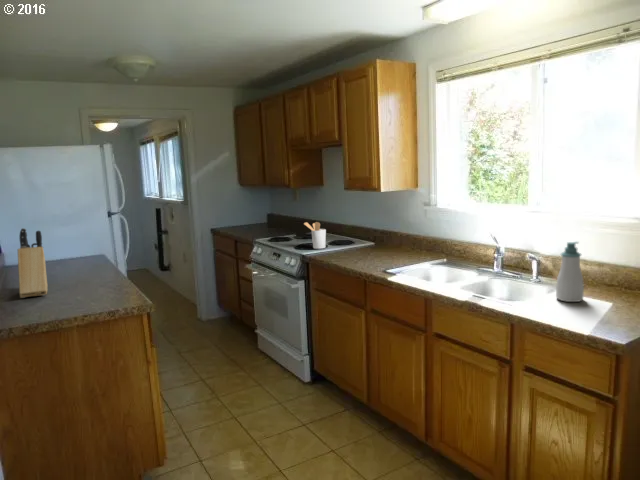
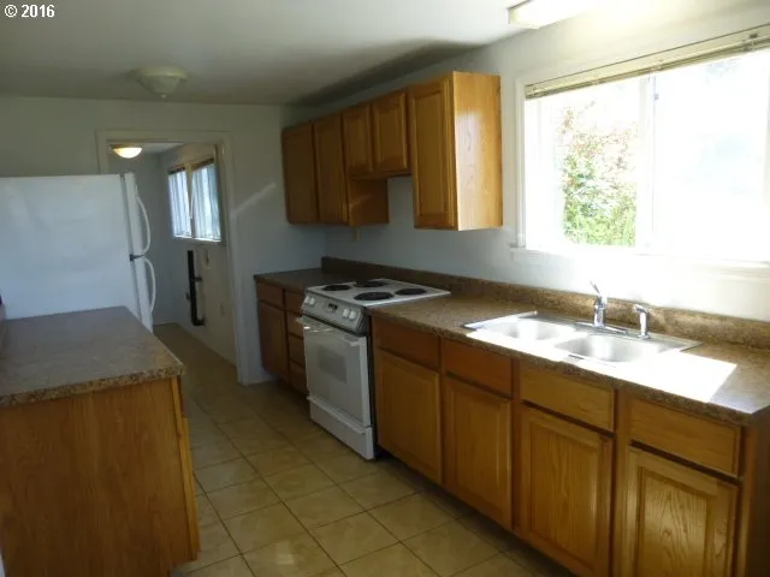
- soap bottle (570, 271)
- utensil holder (314, 234)
- knife block (31, 260)
